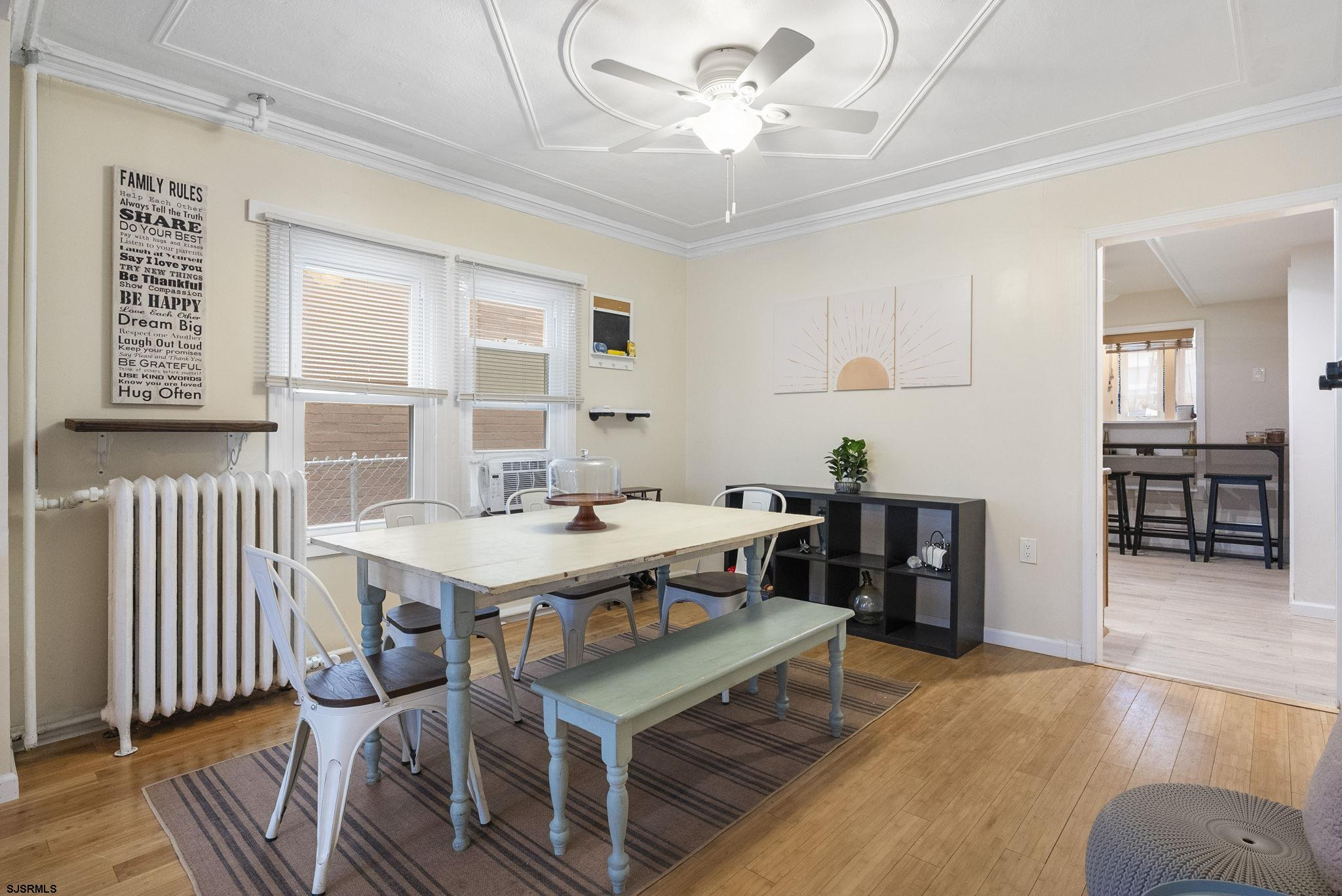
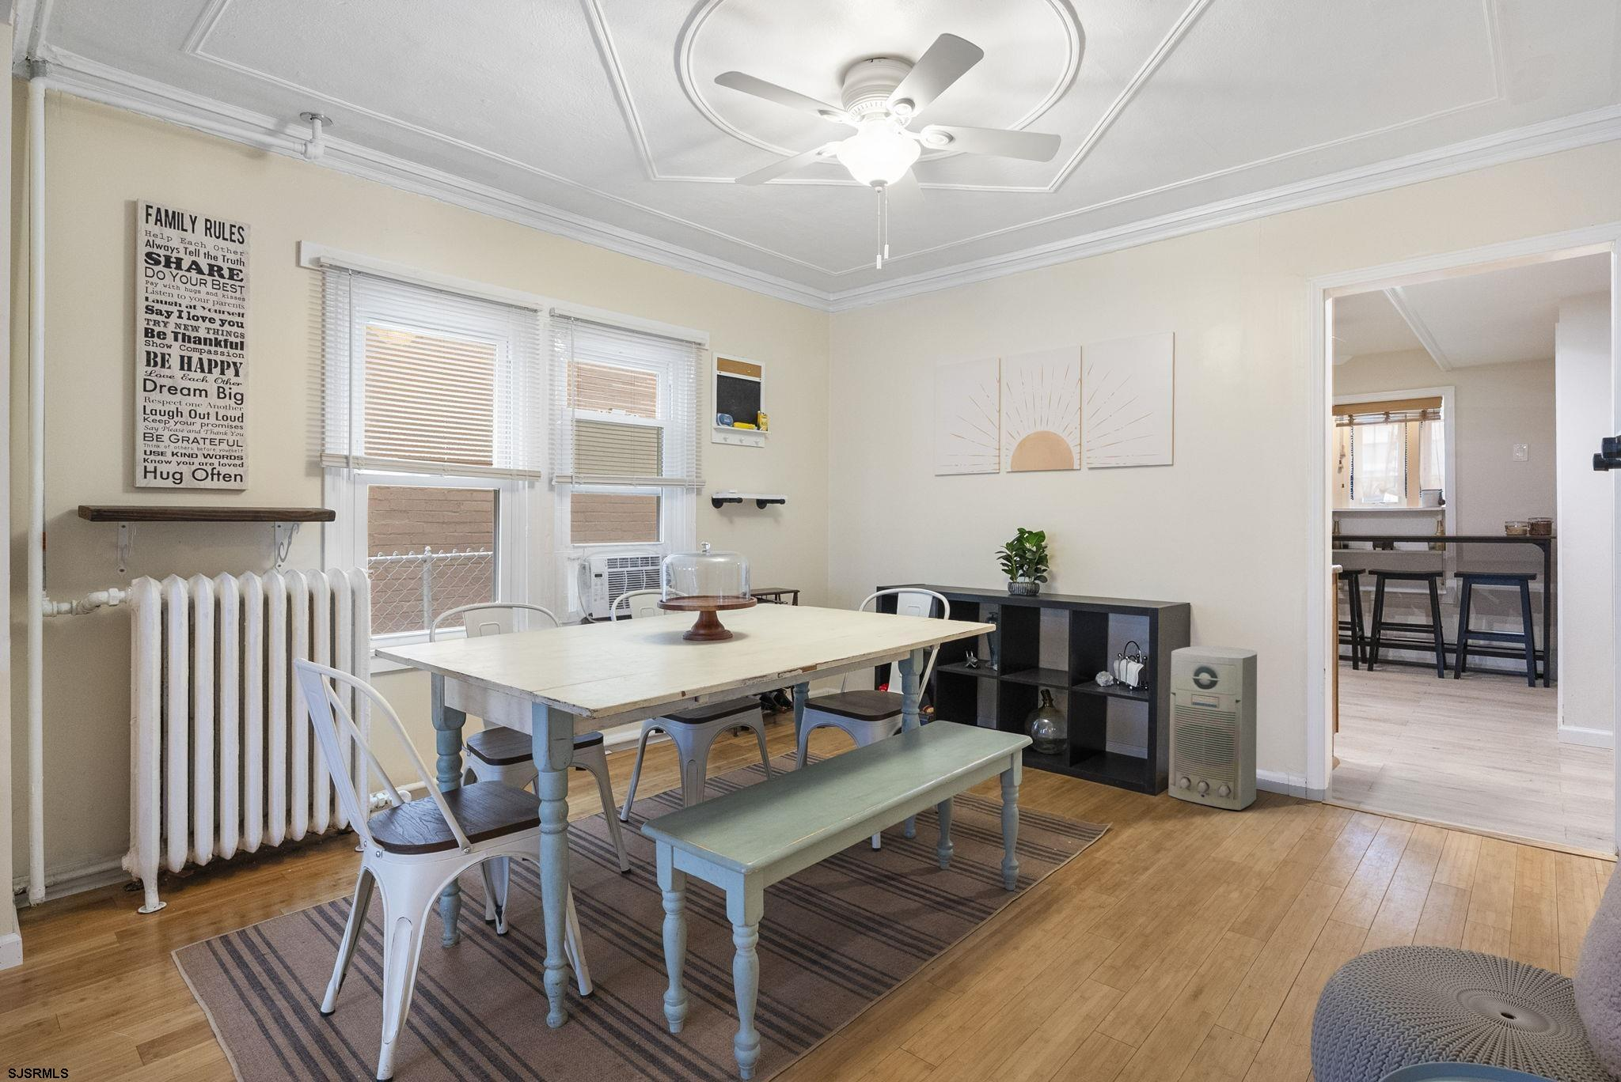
+ air purifier (1215, 722)
